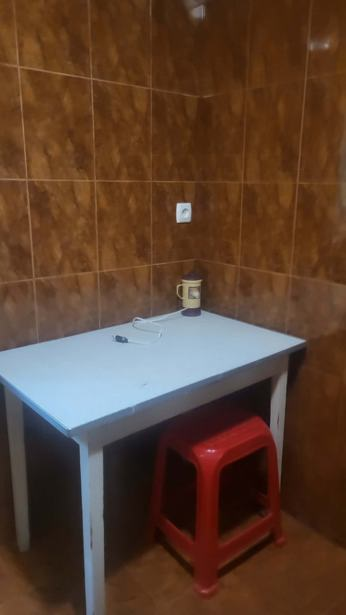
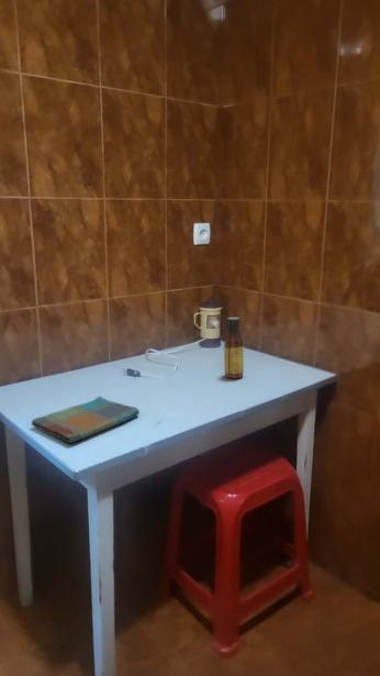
+ dish towel (87, 417)
+ sauce bottle (234, 347)
